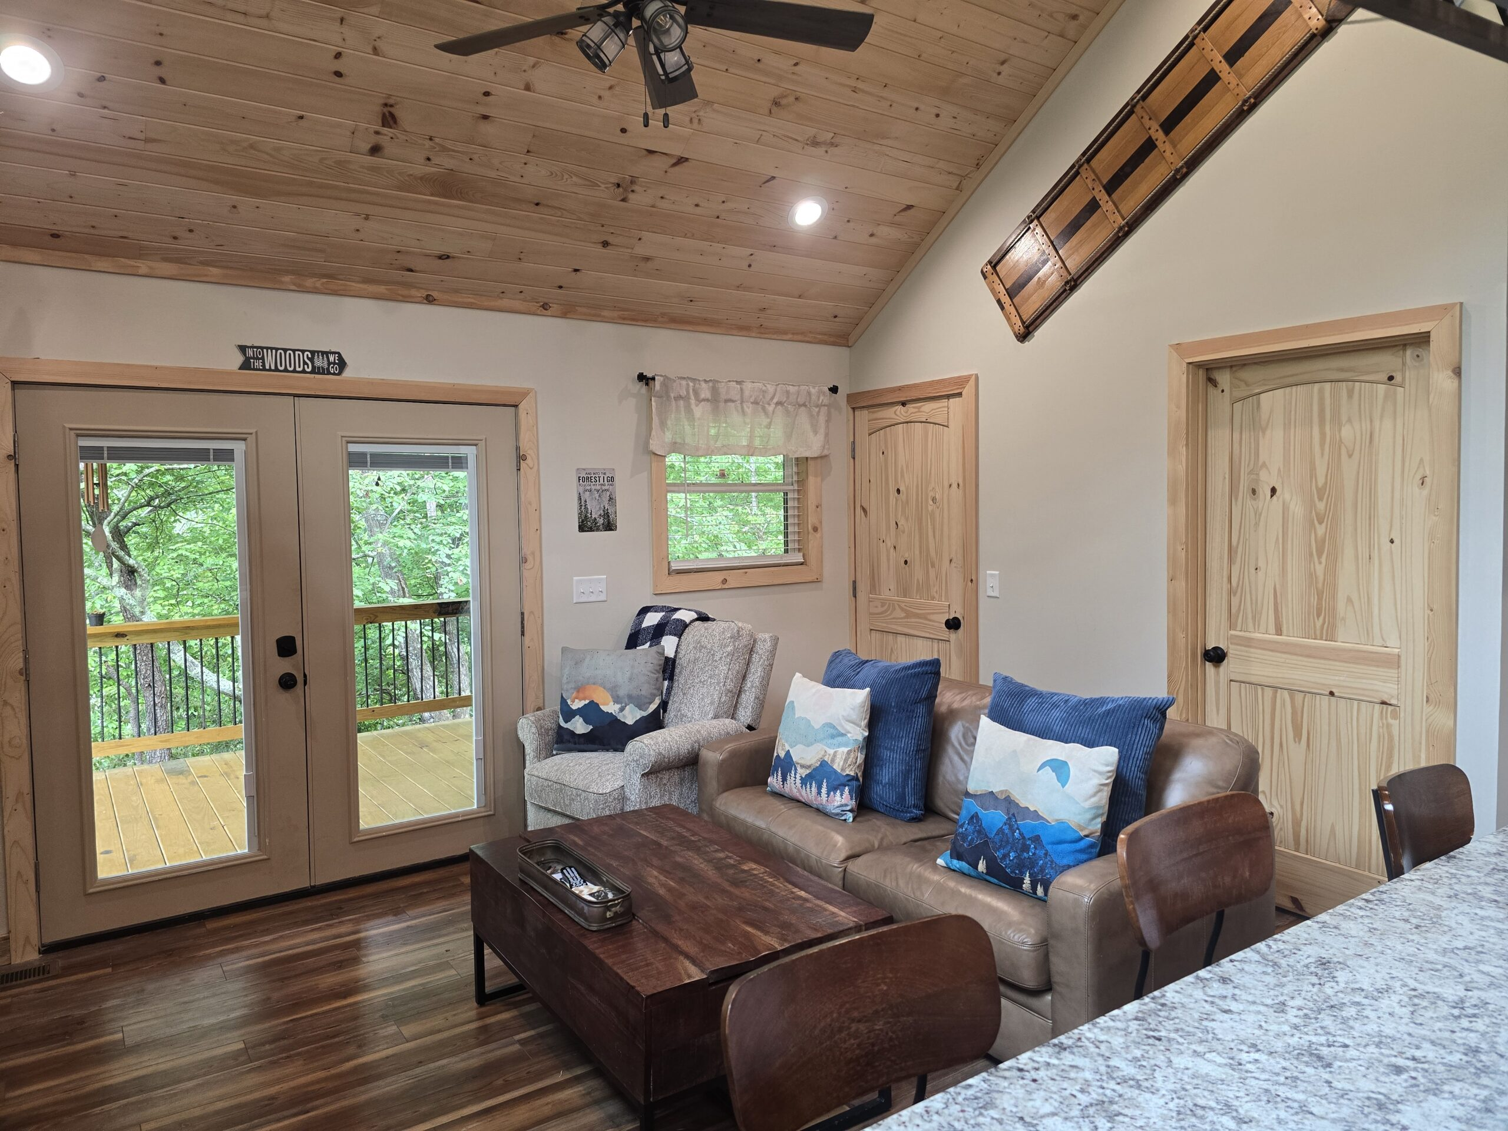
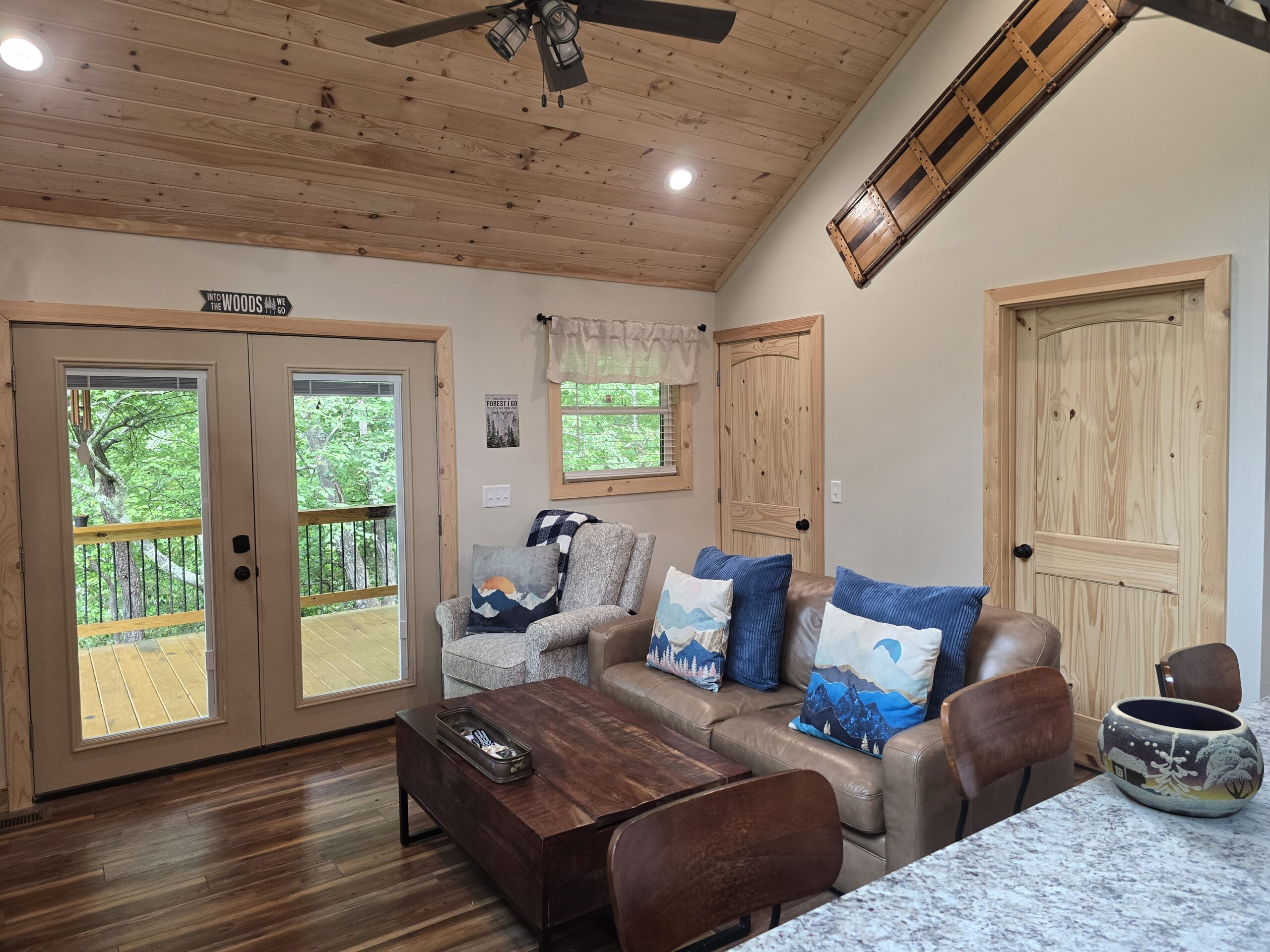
+ decorative bowl (1177, 753)
